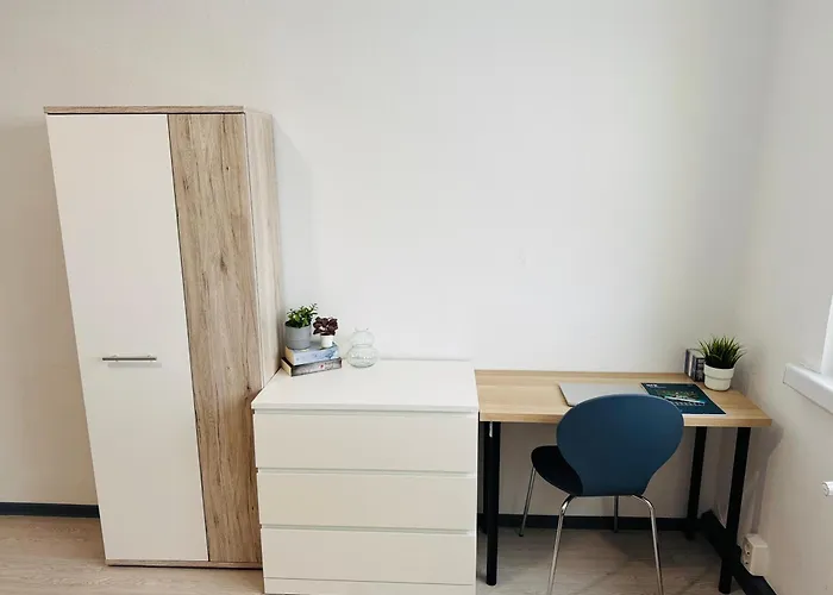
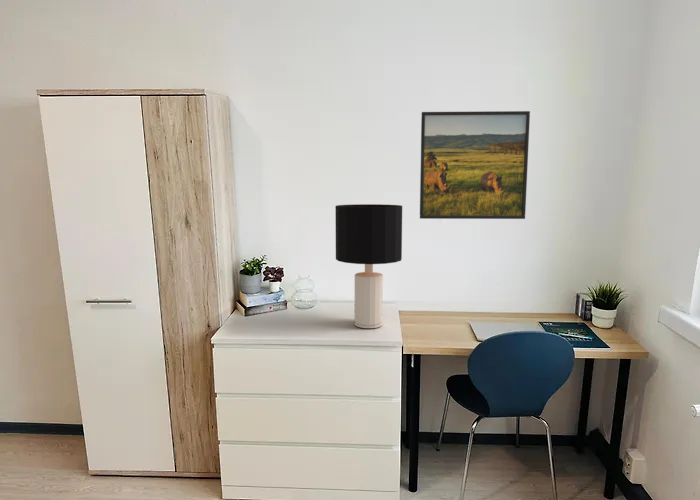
+ desk lamp (368, 265)
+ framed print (473, 165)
